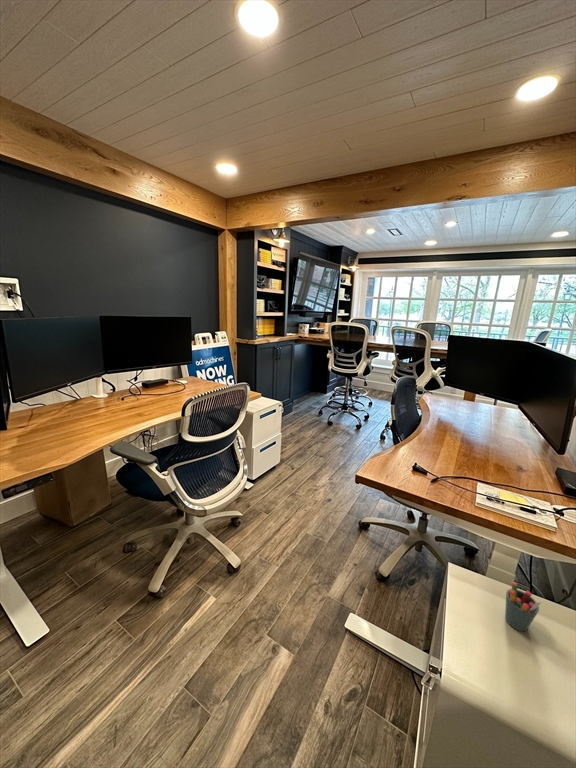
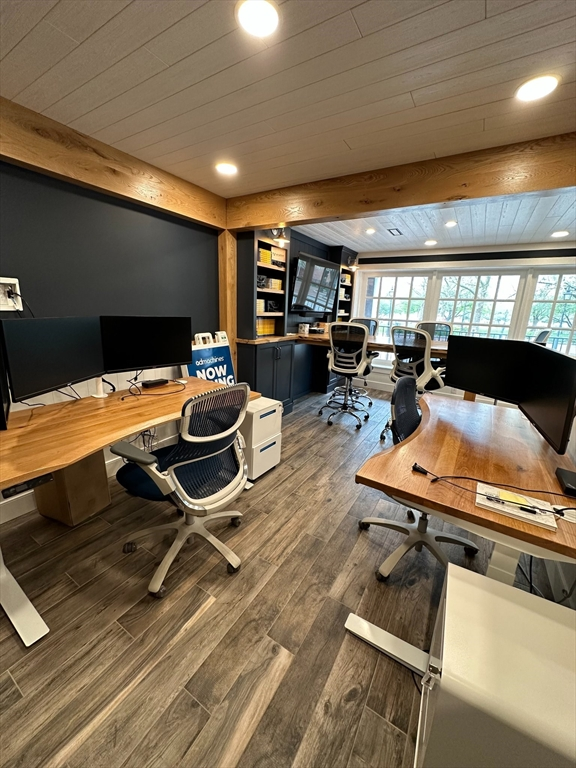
- pen holder (520, 605)
